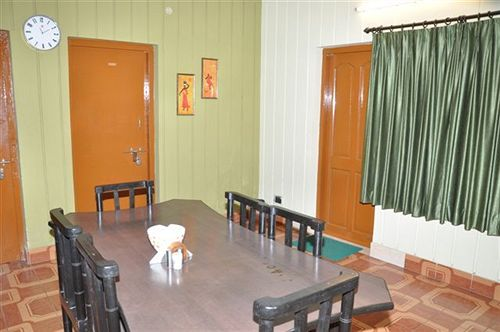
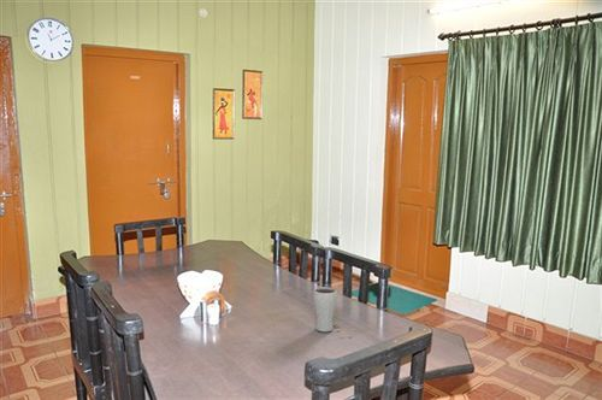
+ drinking glass (324, 310)
